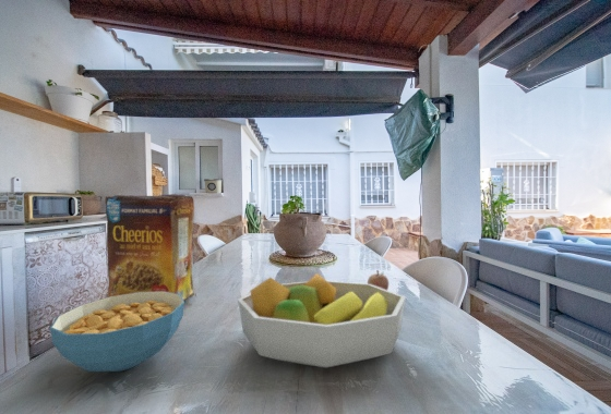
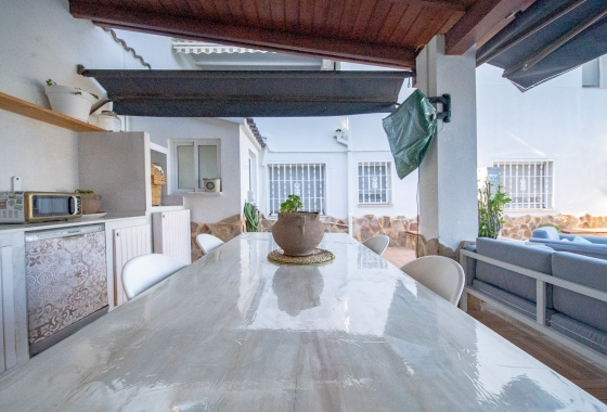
- cereal bowl (124, 334)
- fruit bowl (322, 309)
- cereal box (155, 245)
- fruit (378, 282)
